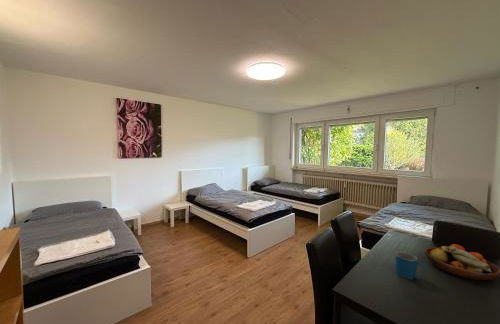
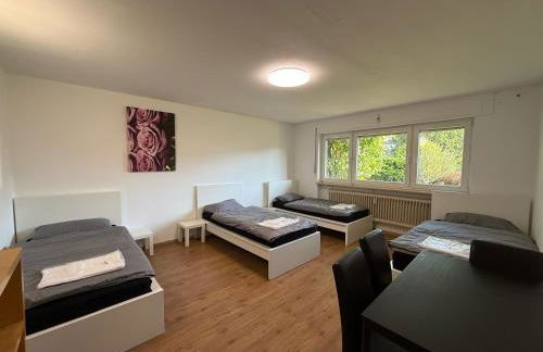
- fruit bowl (460, 257)
- mug (409, 266)
